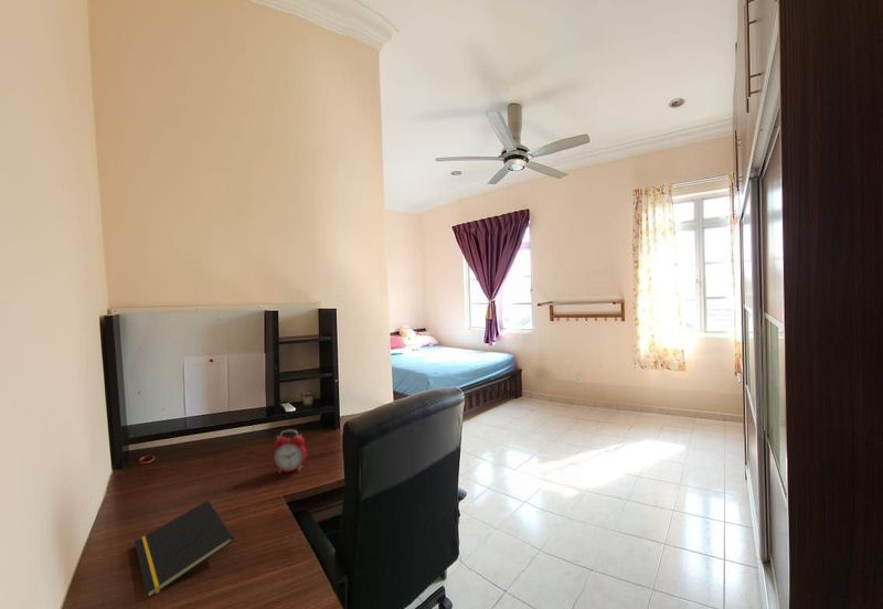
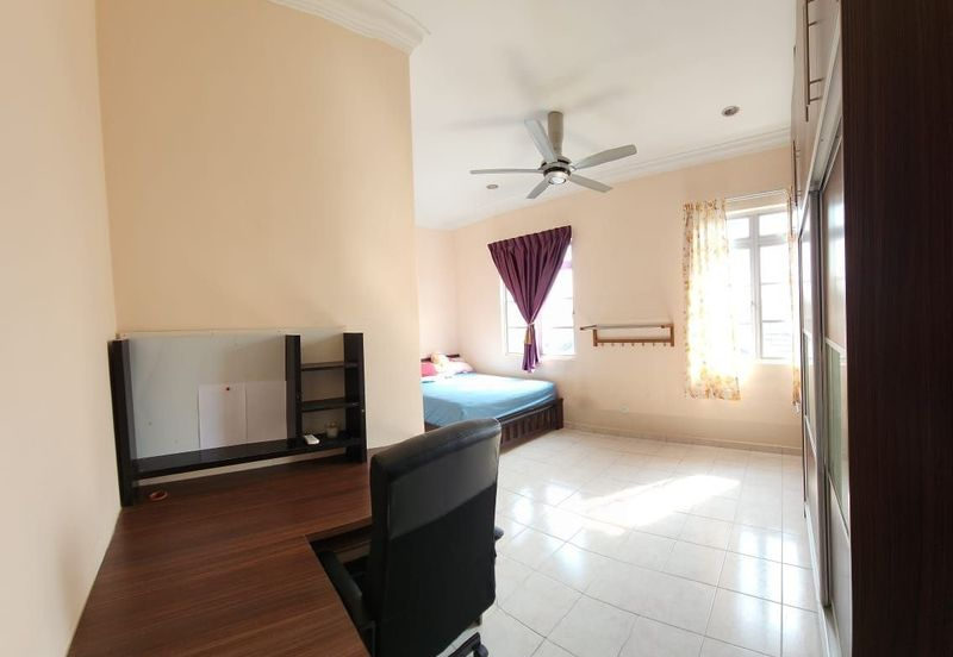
- alarm clock (289, 450)
- notepad (182, 541)
